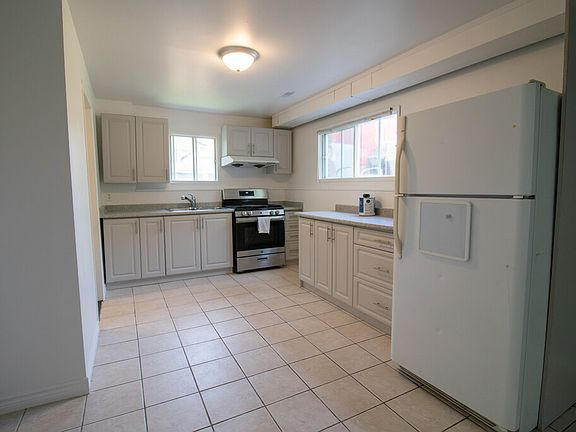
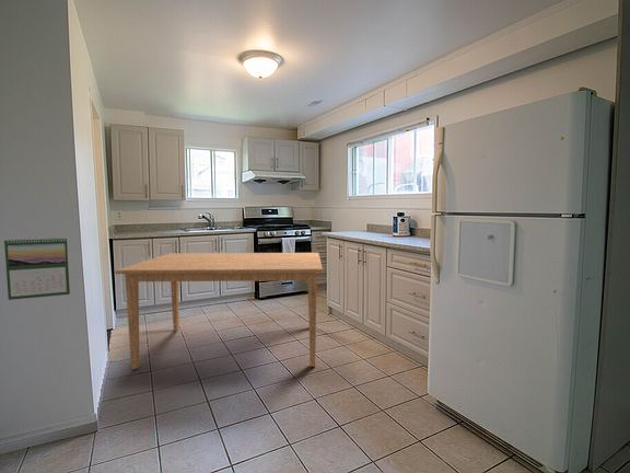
+ dining table (234, 280)
+ calendar (38, 266)
